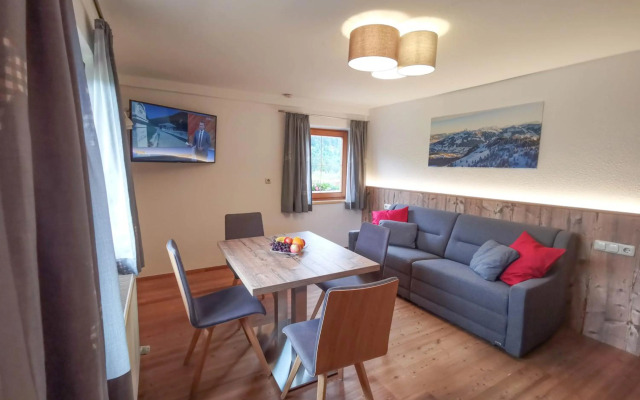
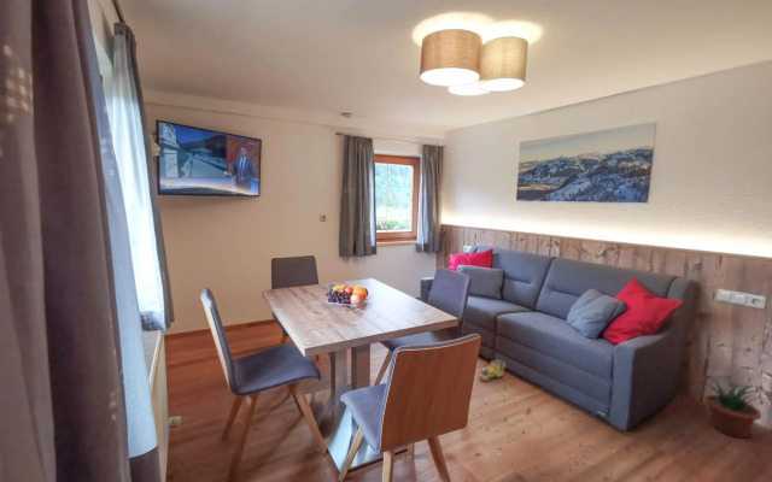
+ potted plant (730, 406)
+ toy train (491, 370)
